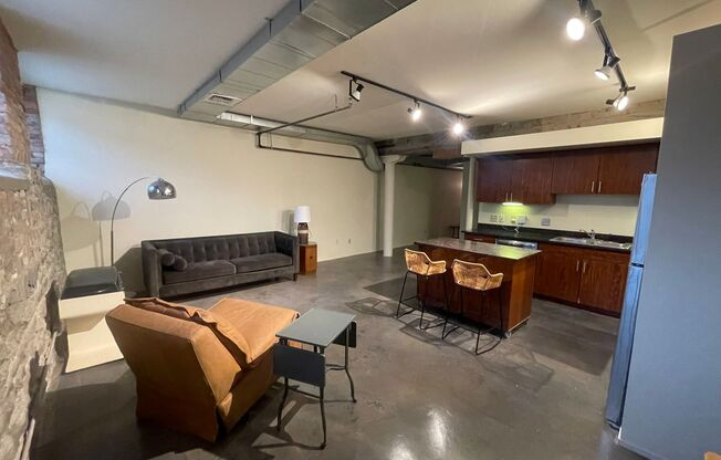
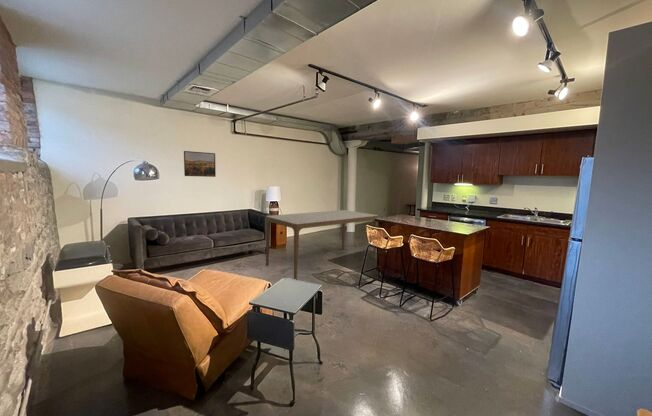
+ dining table (319, 226)
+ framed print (200, 164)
